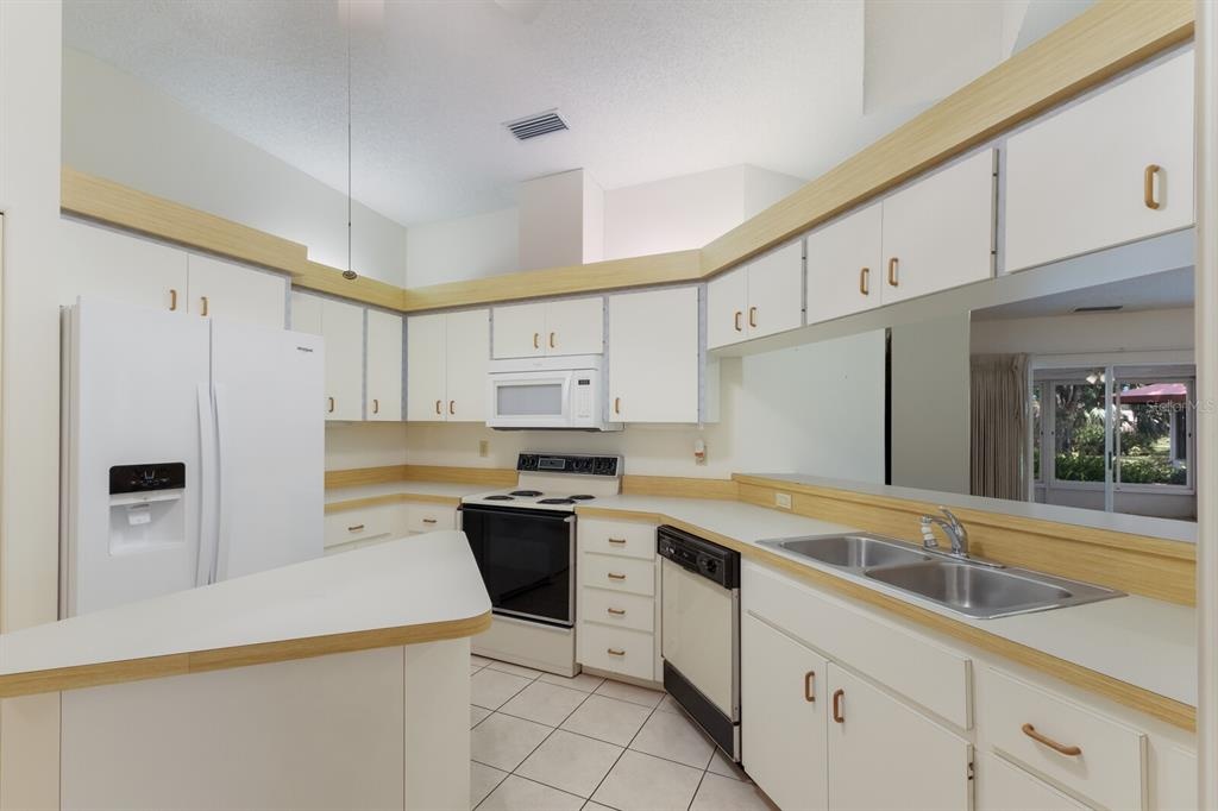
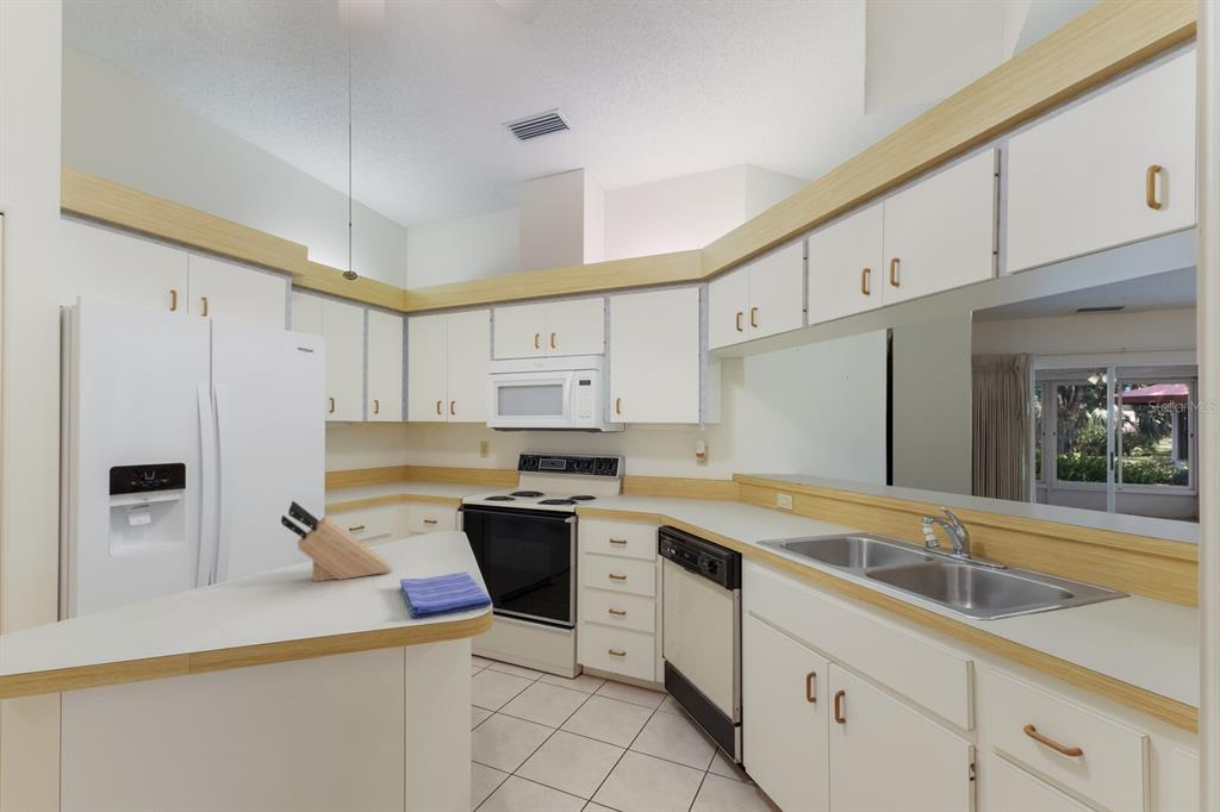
+ knife block (336, 537)
+ dish towel (443, 591)
